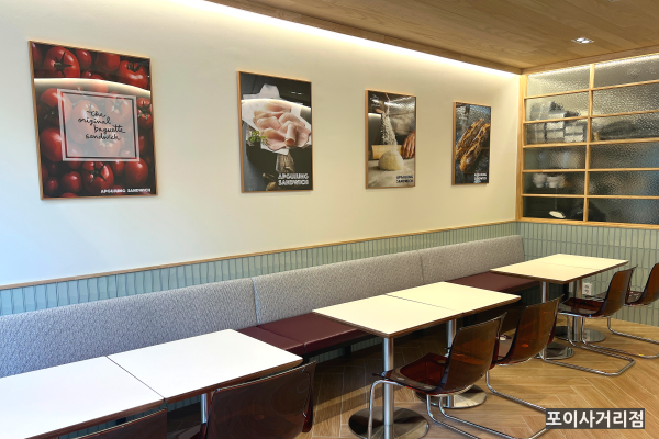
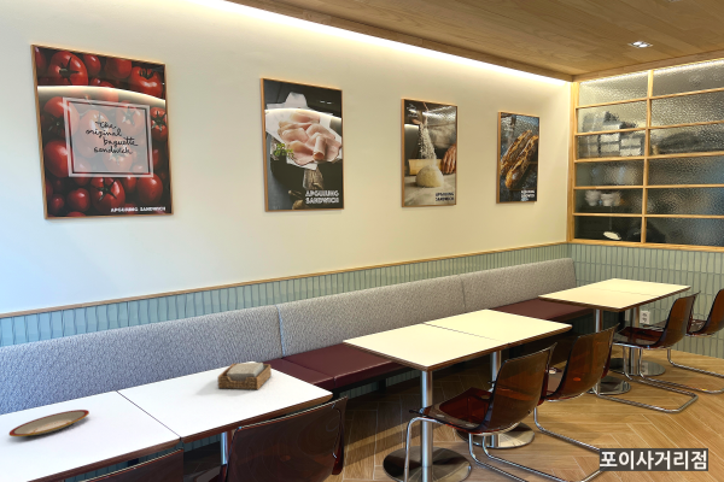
+ napkin holder (245, 374)
+ plate (51, 424)
